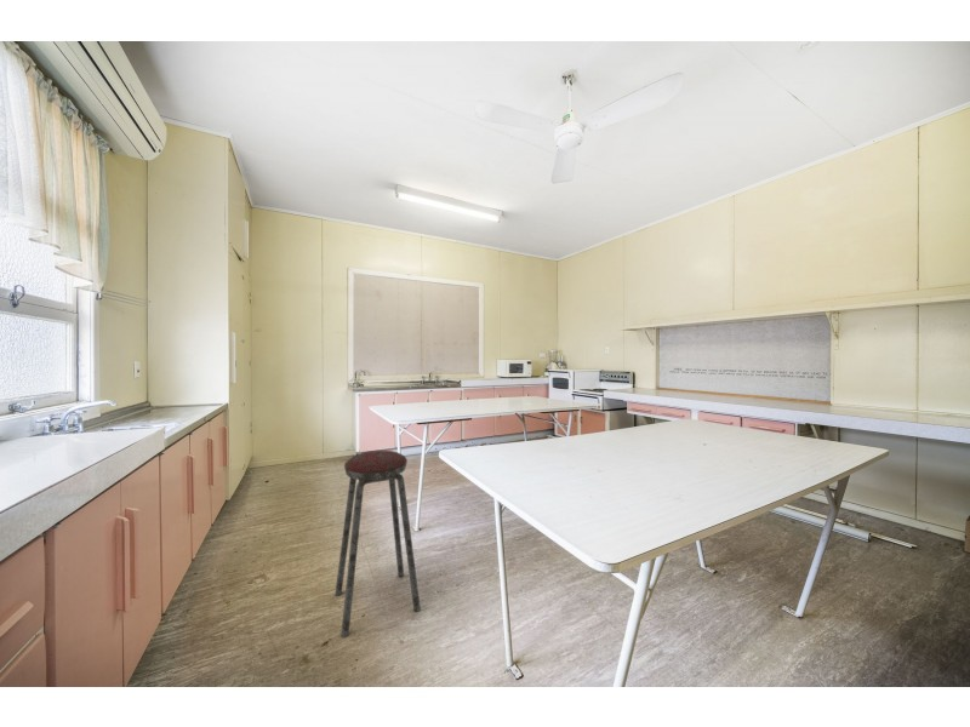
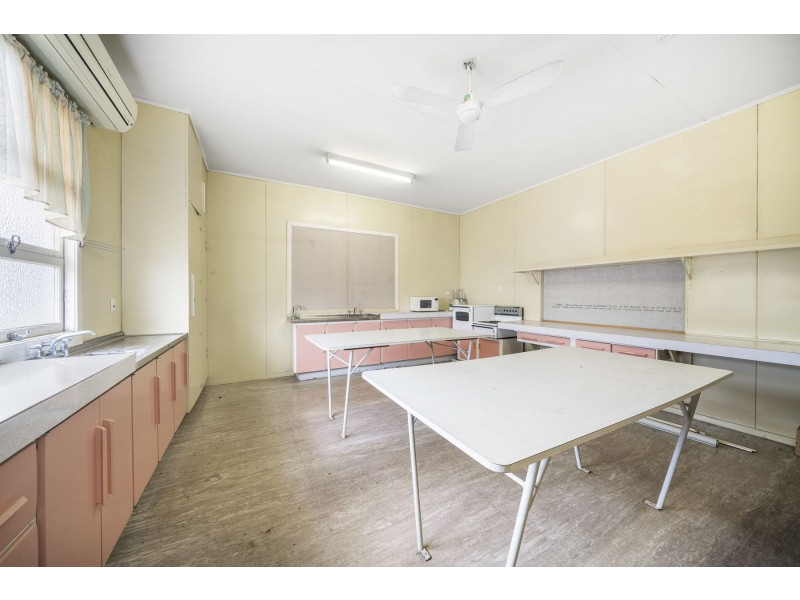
- music stool (359, 526)
